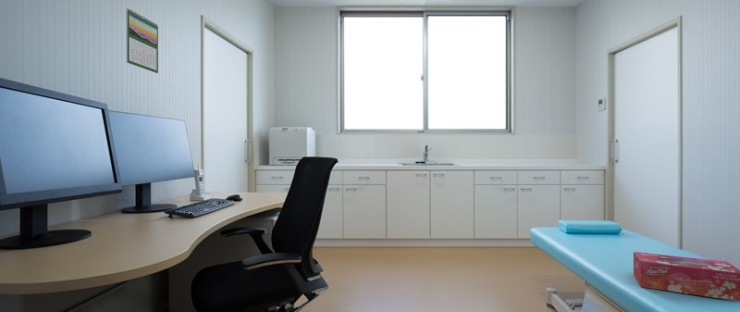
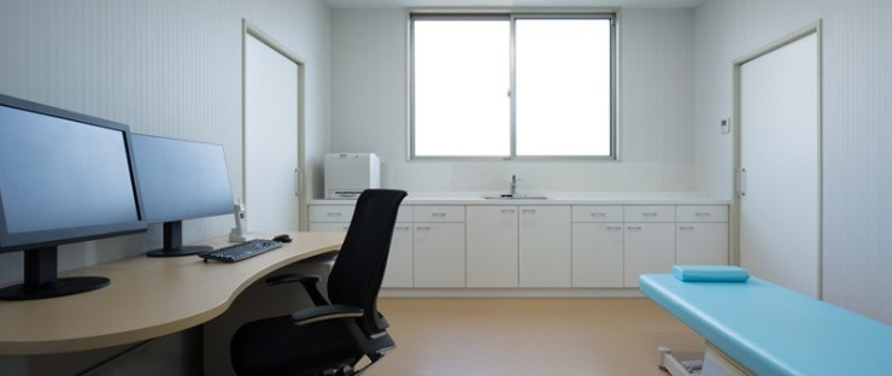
- tissue box (683, 274)
- calendar (143, 42)
